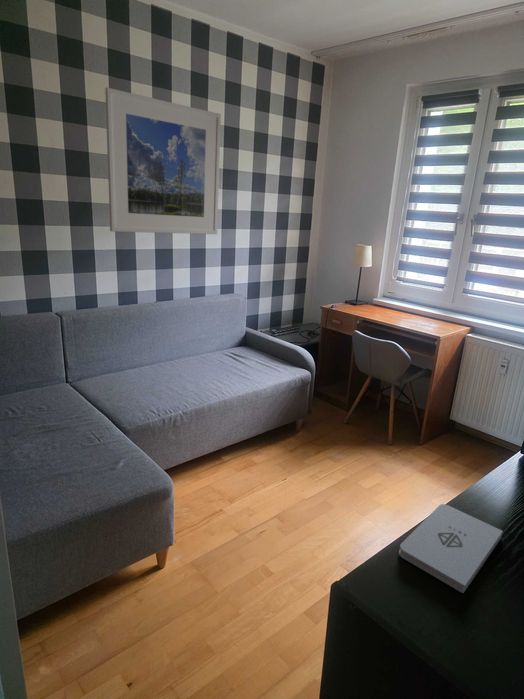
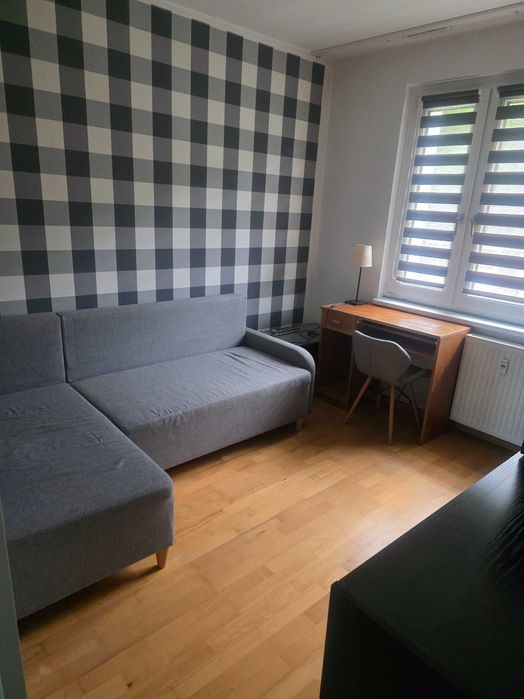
- notepad (451, 542)
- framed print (167, 170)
